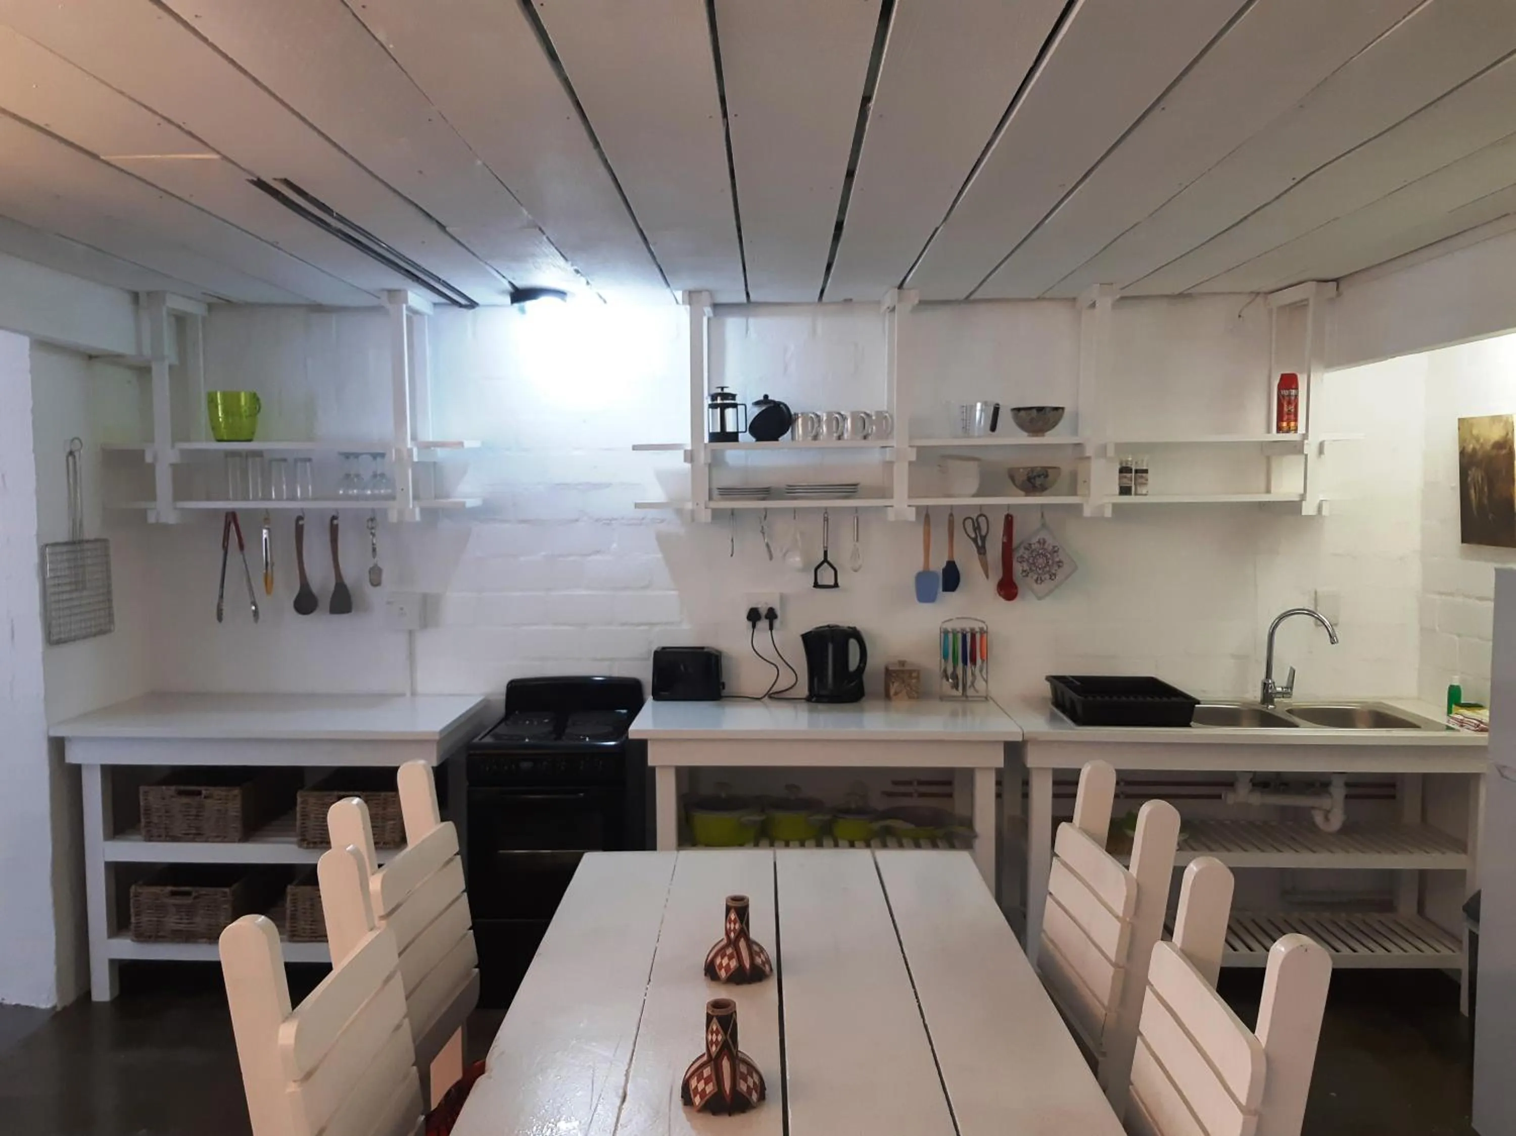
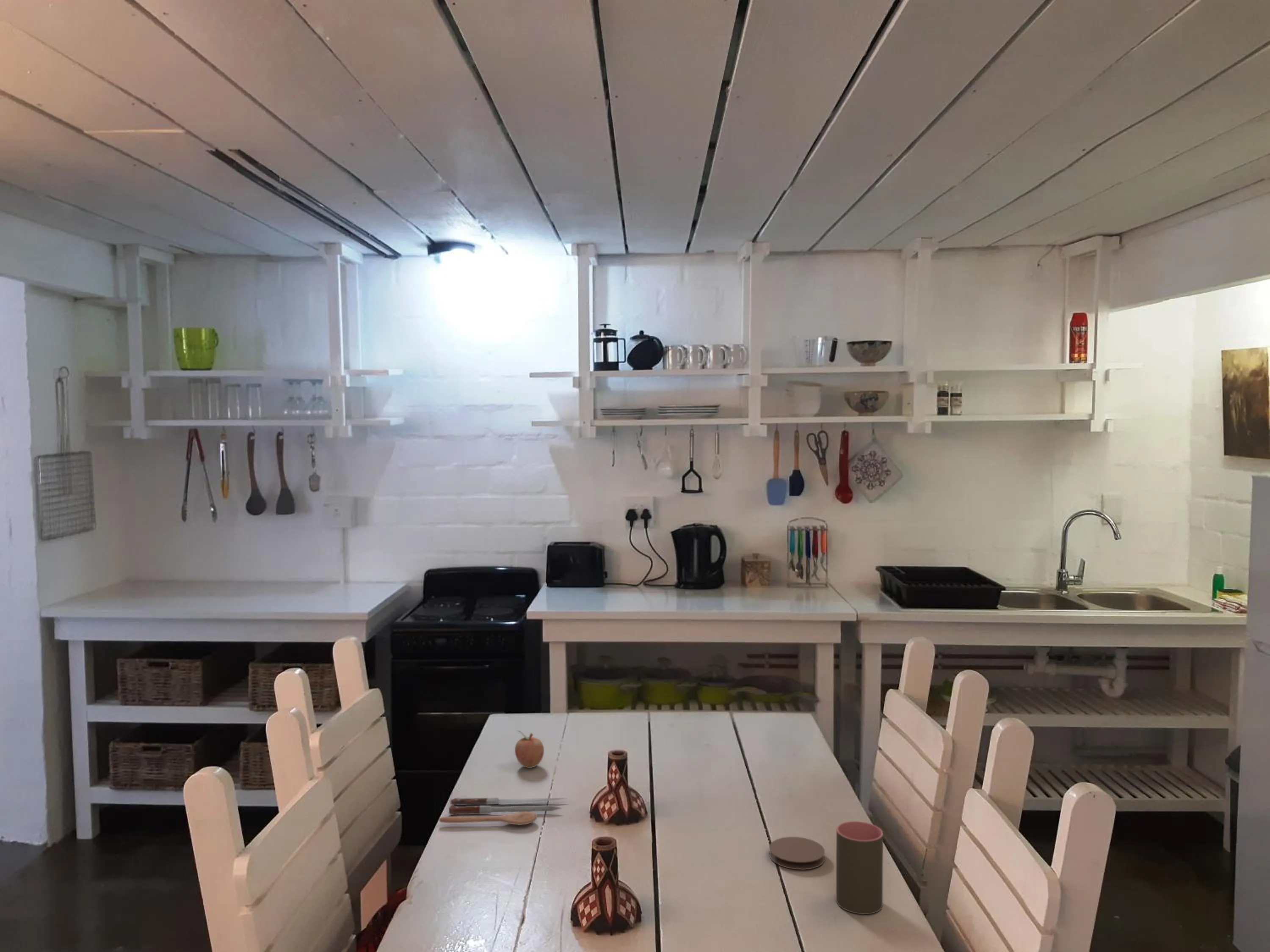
+ coaster (797, 853)
+ spoon (505, 811)
+ cup (859, 867)
+ fruit (529, 749)
